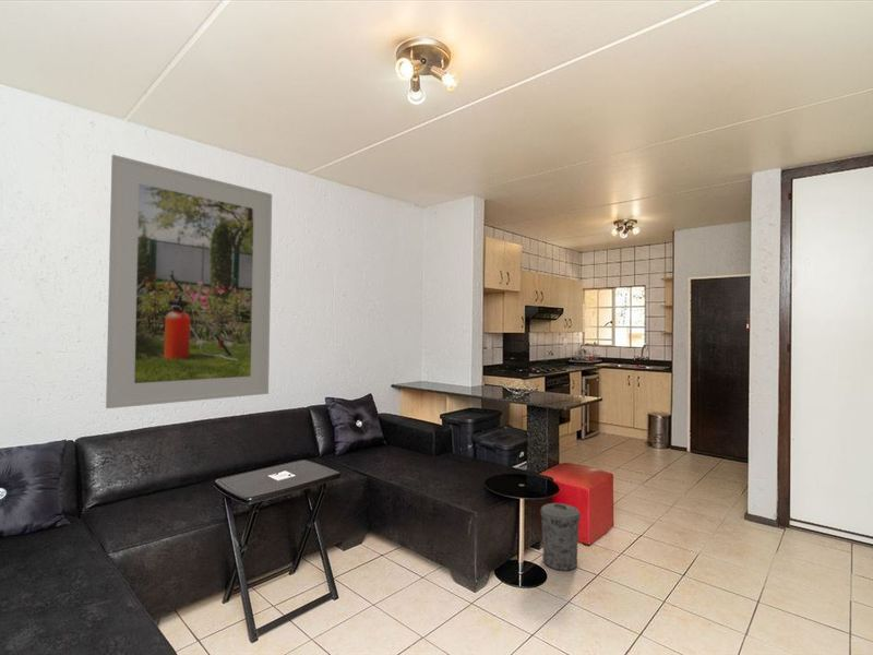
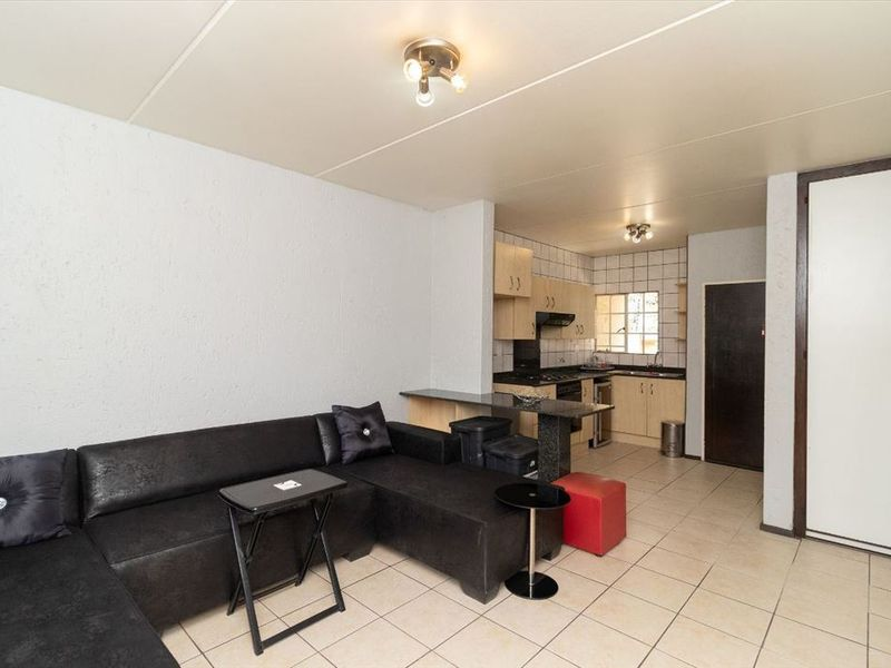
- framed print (199, 287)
- trash can (560, 534)
